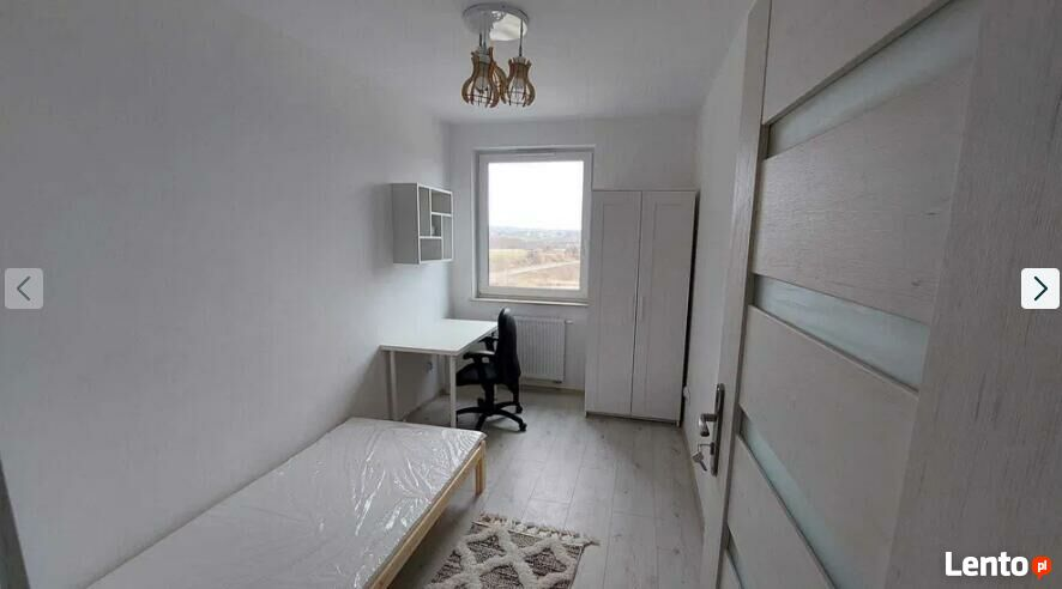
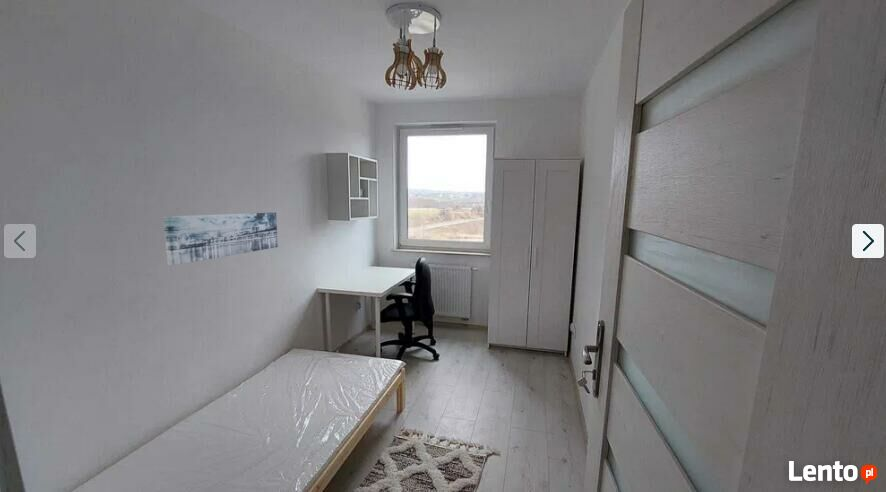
+ wall art (230, 234)
